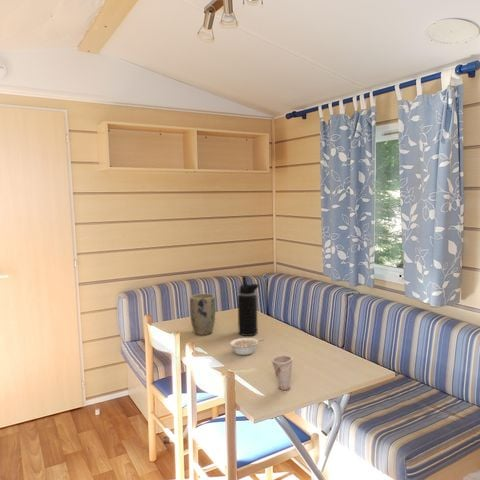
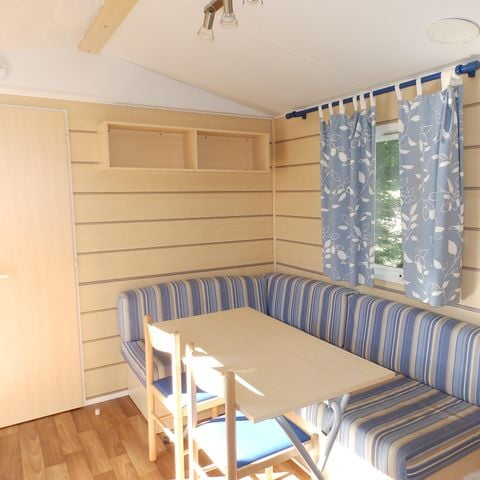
- plant pot (202, 314)
- water bottle (248, 306)
- cup (282, 373)
- legume (245, 345)
